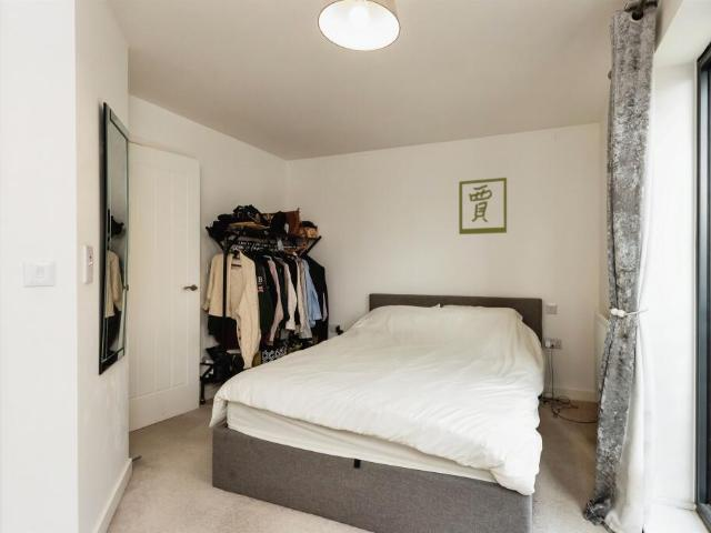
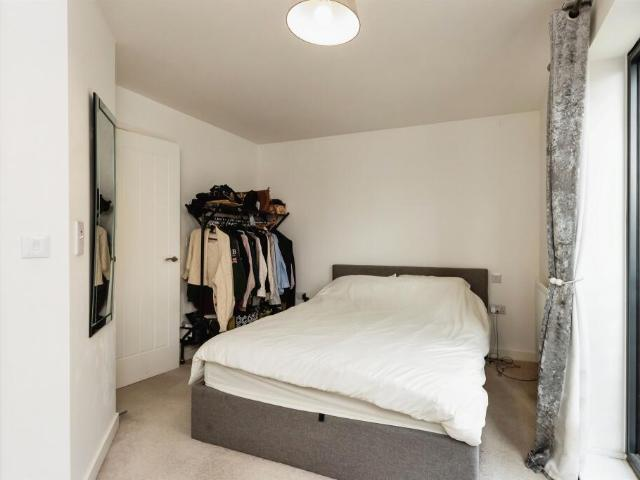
- decorative wall piece (482, 207)
